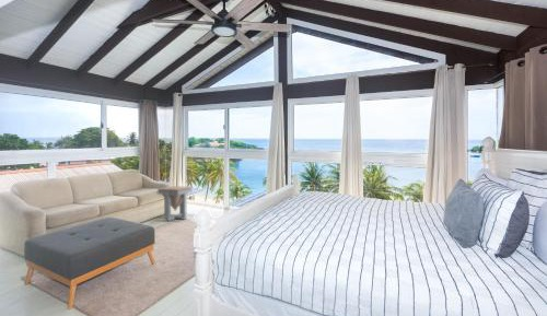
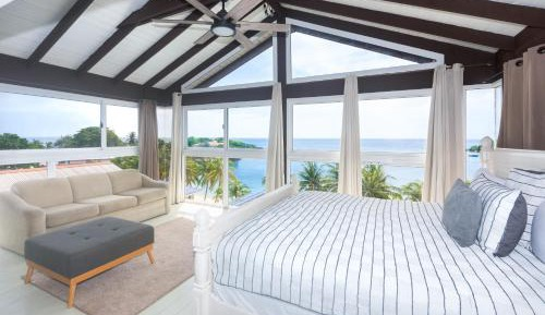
- side table (175, 202)
